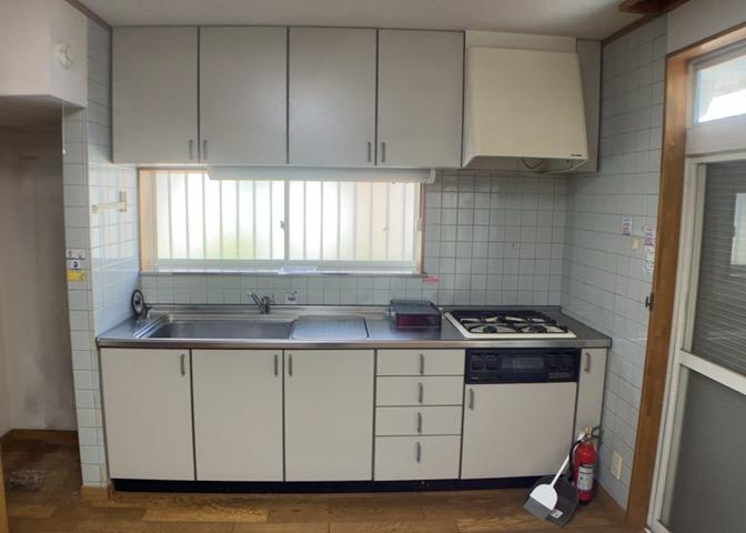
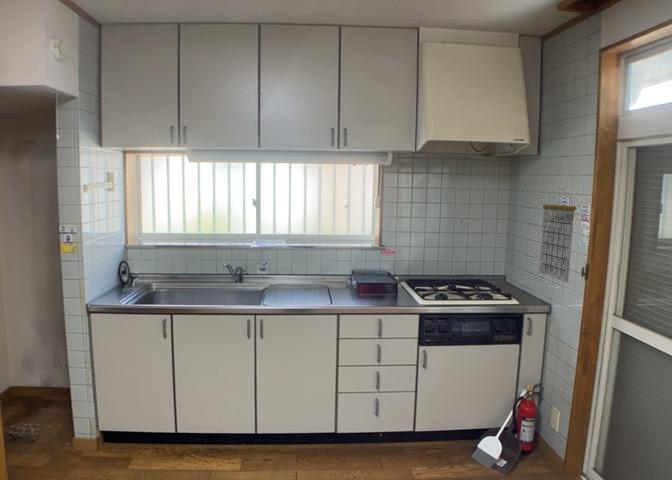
+ calendar (556, 233)
